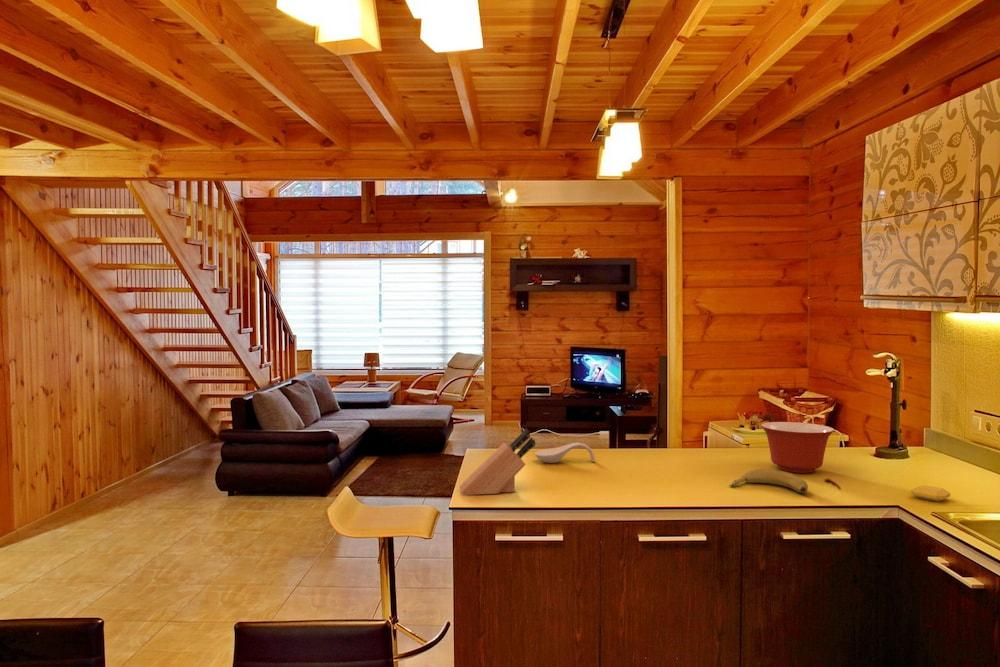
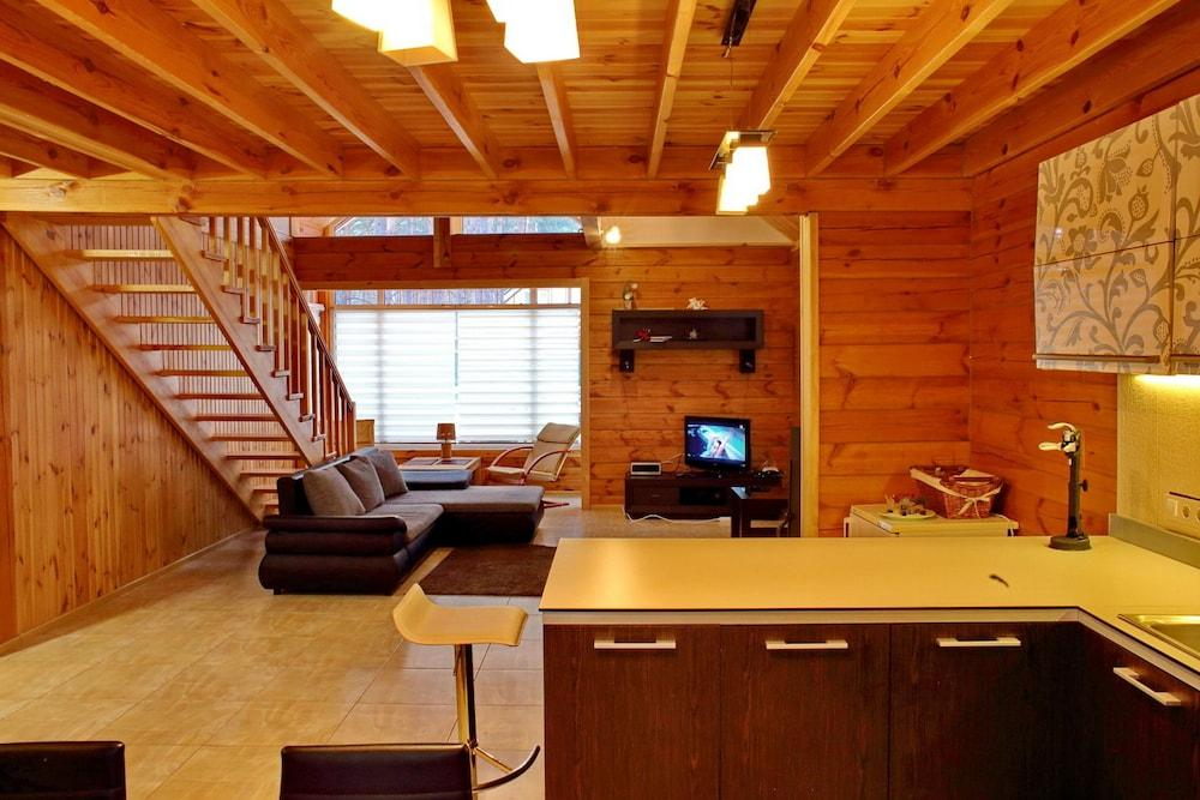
- mixing bowl (796, 447)
- banana (765, 480)
- knife block (497, 460)
- soap bar (930, 493)
- spoon rest (564, 452)
